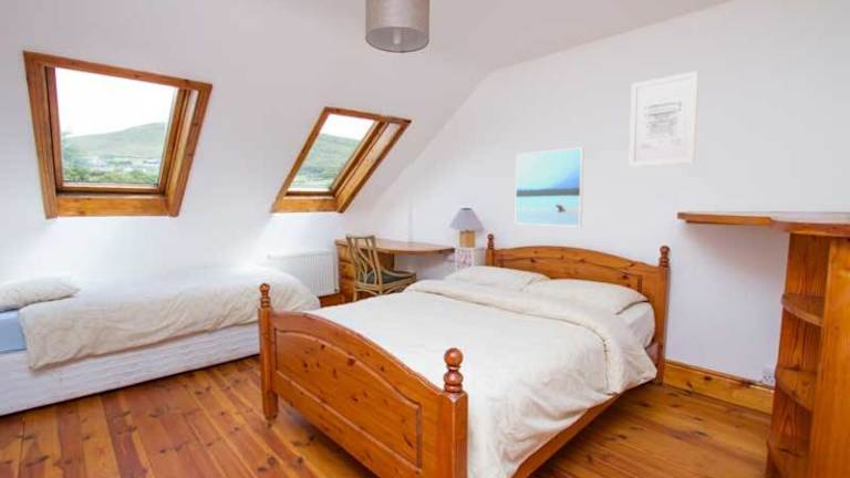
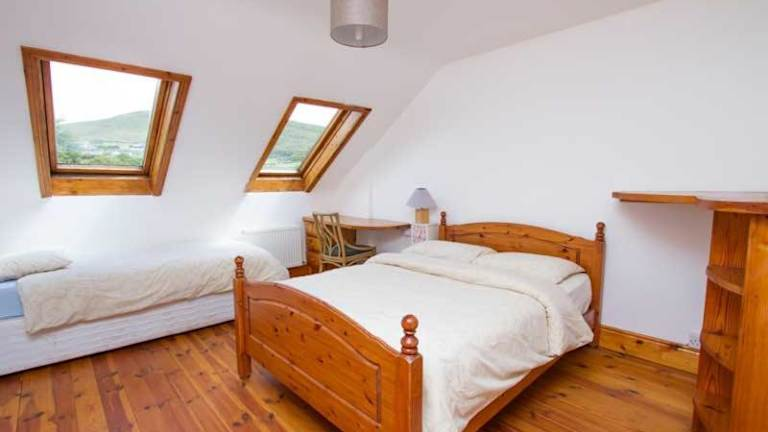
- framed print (547, 188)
- wall art (661, 122)
